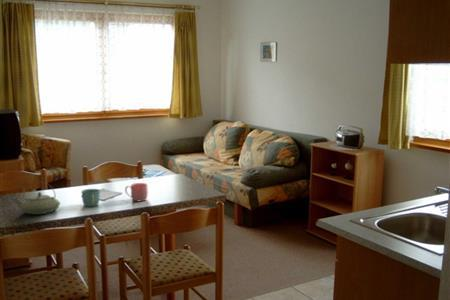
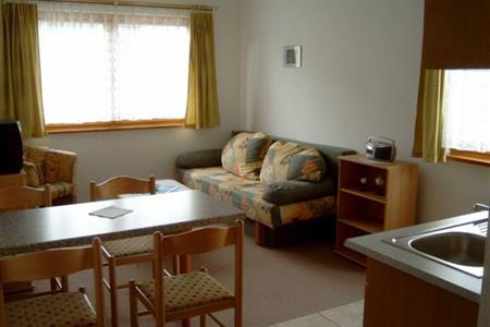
- mug (136, 192)
- mug (91, 198)
- teapot (36, 196)
